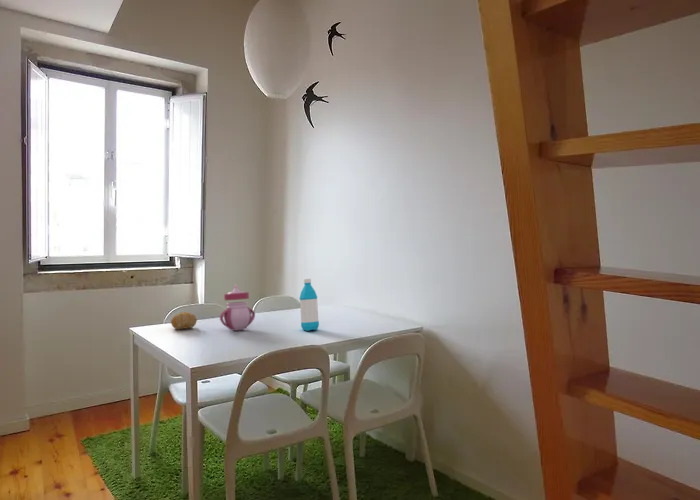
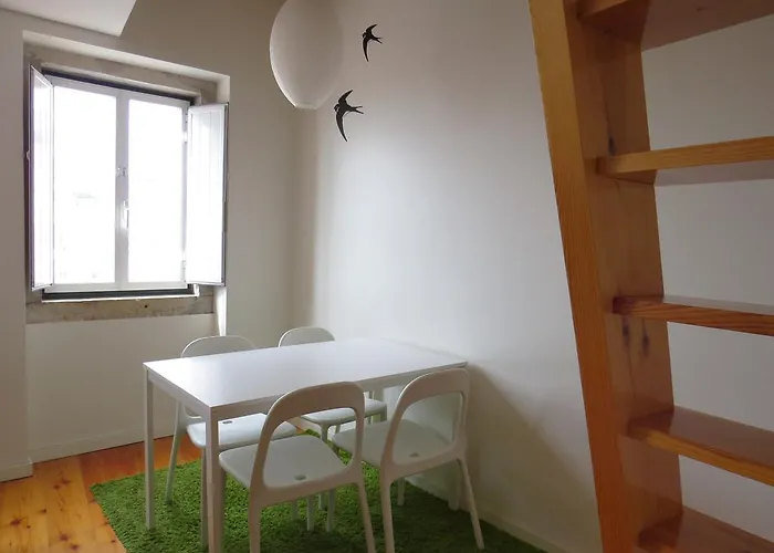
- sippy cup (237, 307)
- water bottle (308, 304)
- fruit (184, 320)
